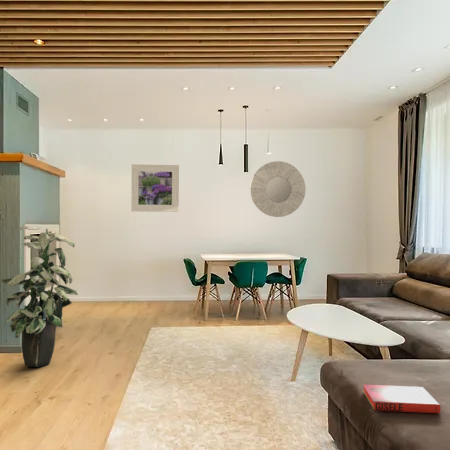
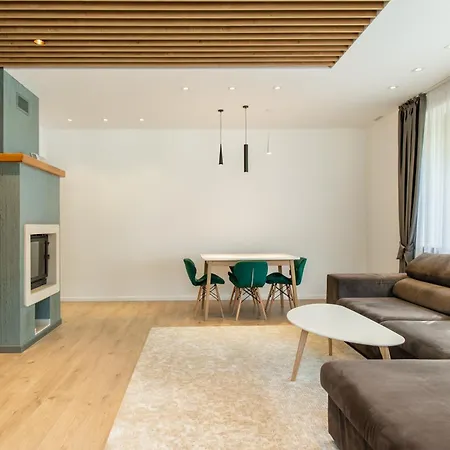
- indoor plant (38, 294)
- hardback book (399, 398)
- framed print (155, 188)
- mirror (277, 189)
